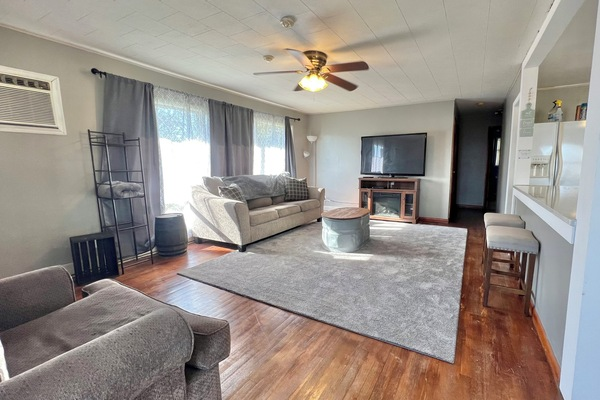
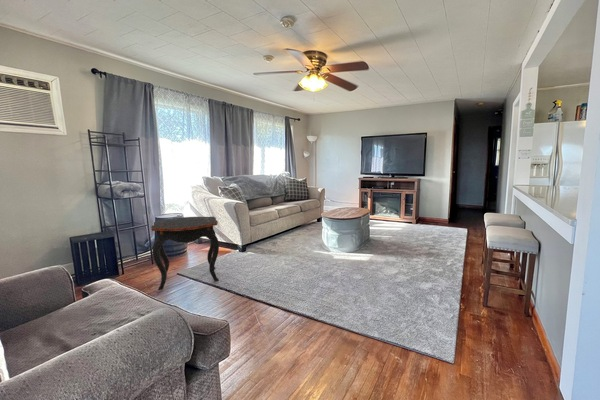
+ side table (187, 242)
